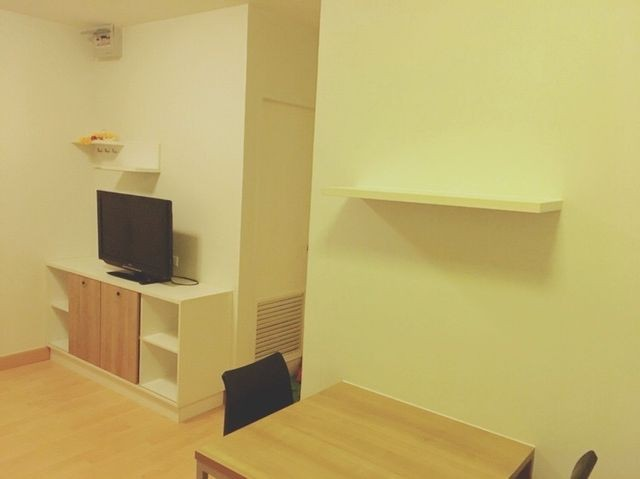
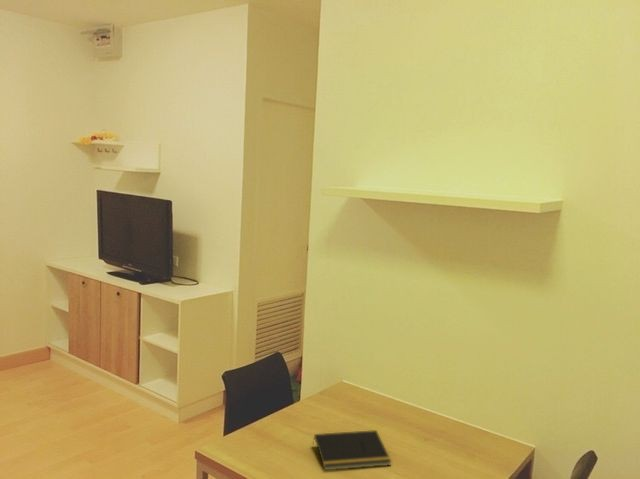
+ notepad (351, 449)
